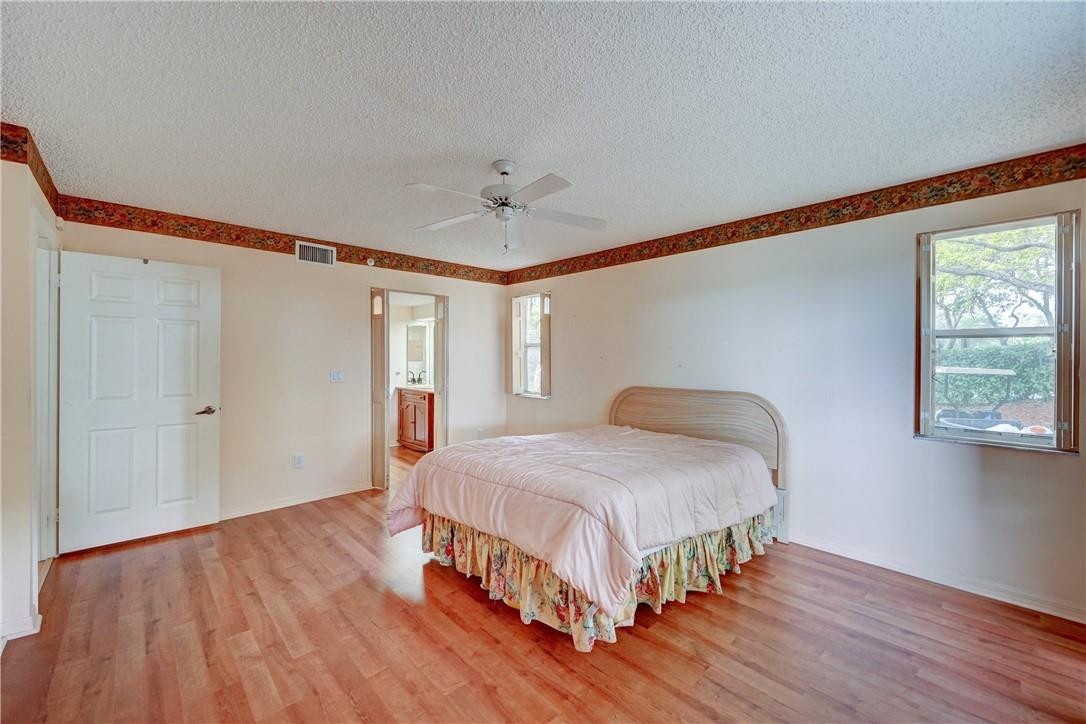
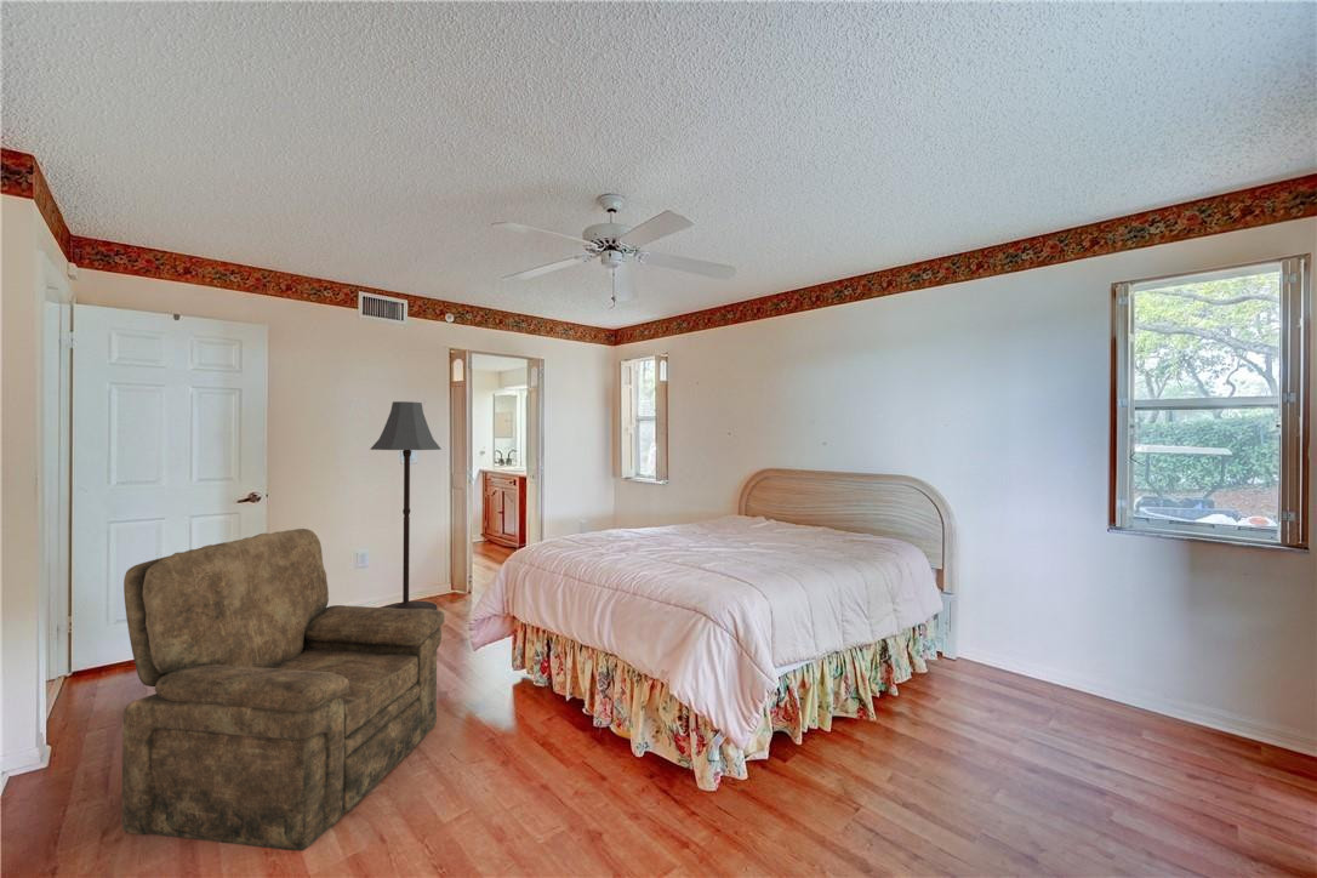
+ armchair (304, 654)
+ floor lamp (406, 507)
